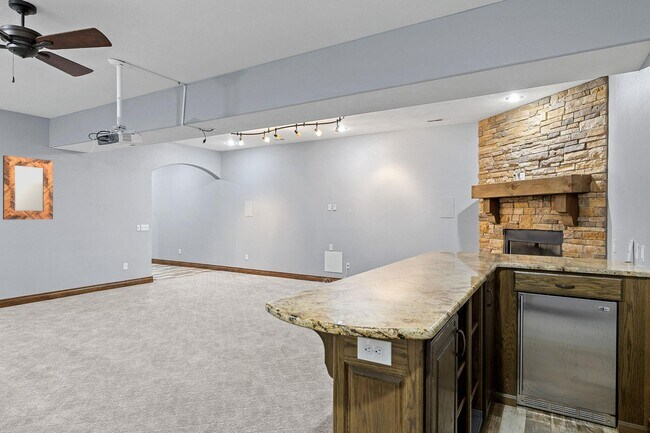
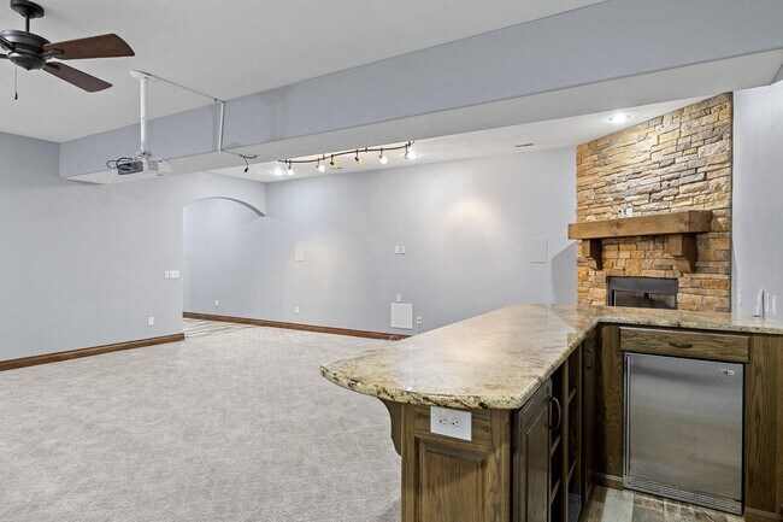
- home mirror (29, 188)
